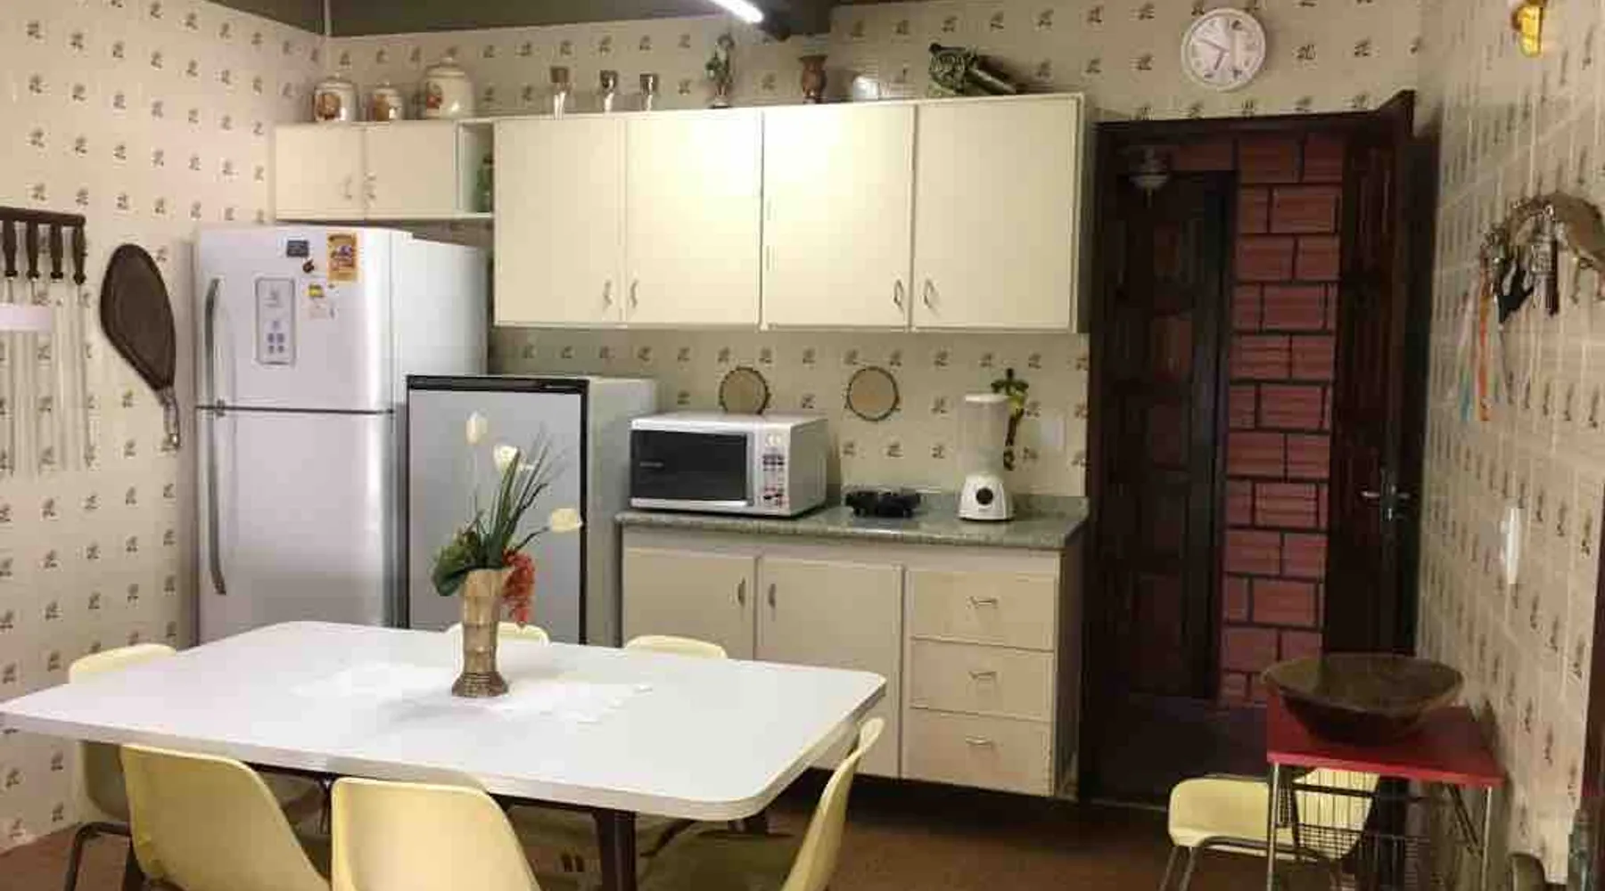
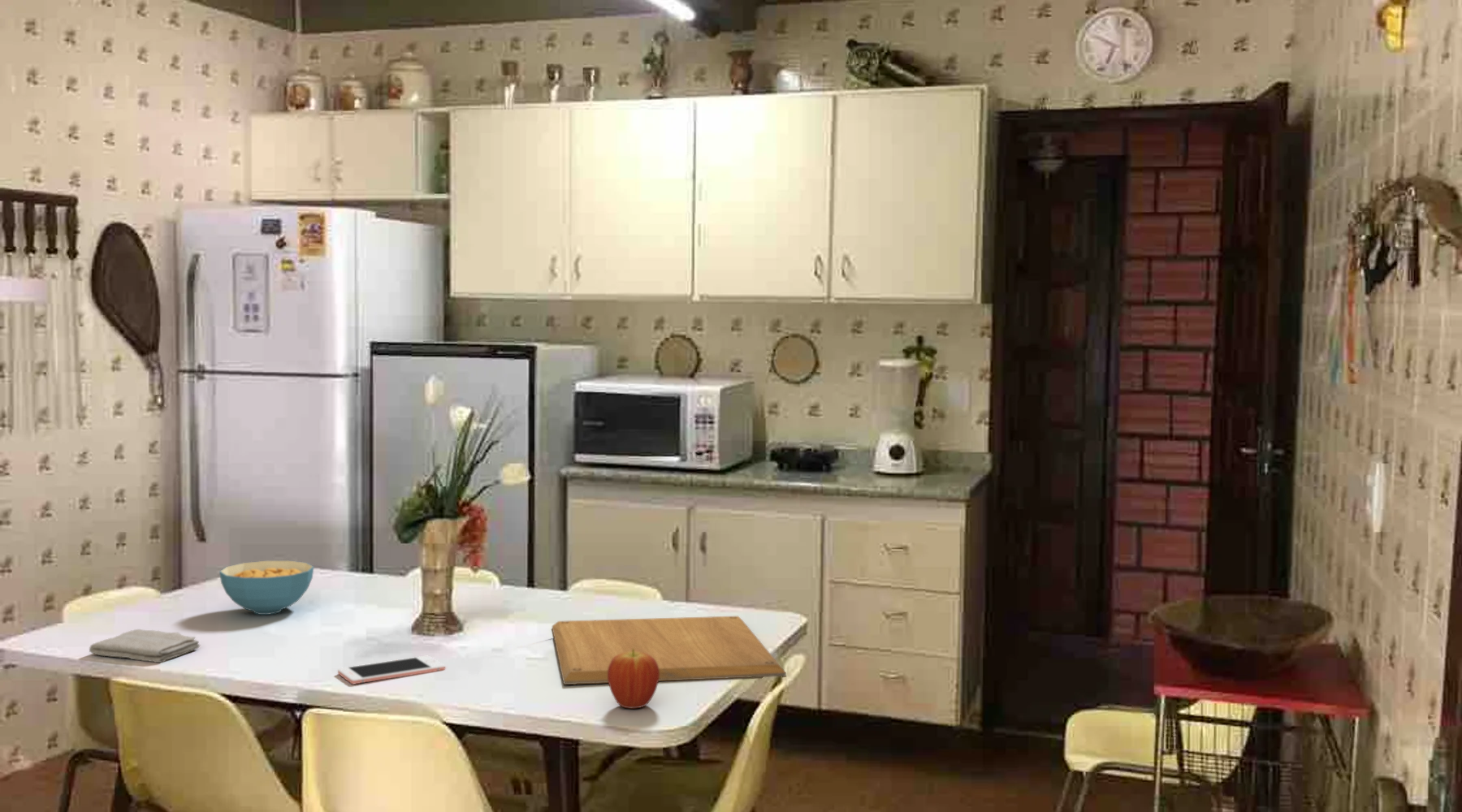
+ fruit (633, 676)
+ washcloth (145, 645)
+ cell phone (391, 669)
+ chopping board (661, 646)
+ cereal bowl (267, 590)
